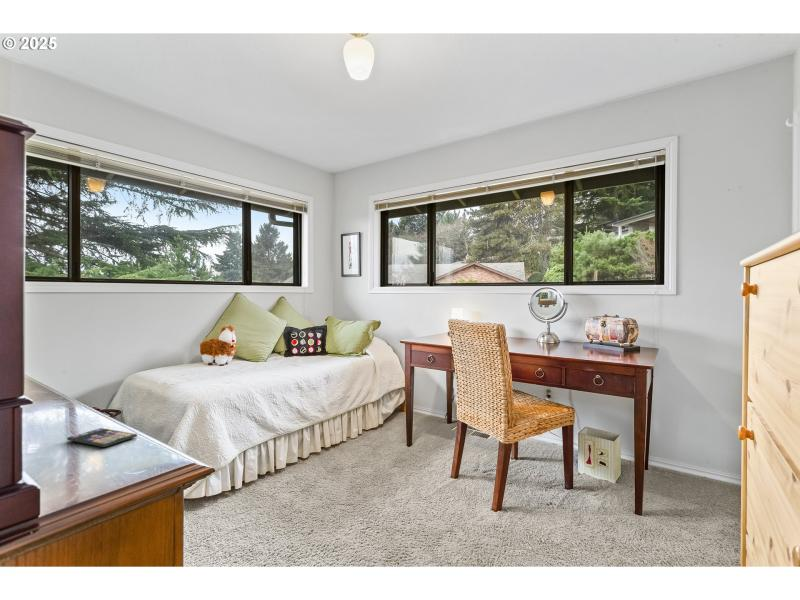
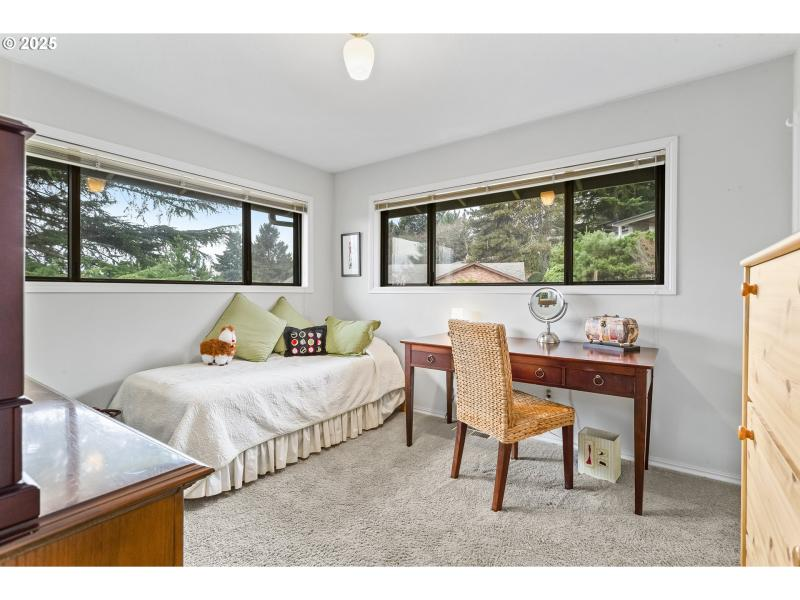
- smartphone (102, 436)
